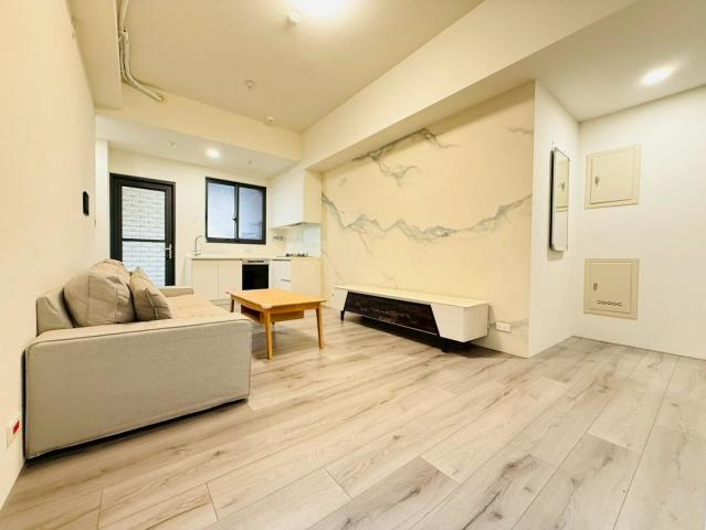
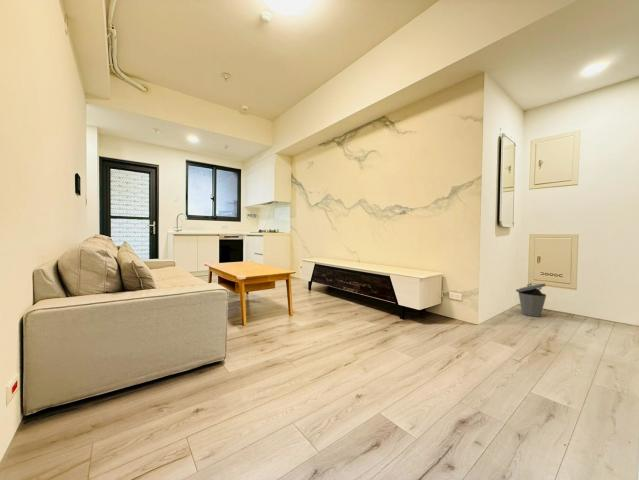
+ trash can (530, 297)
